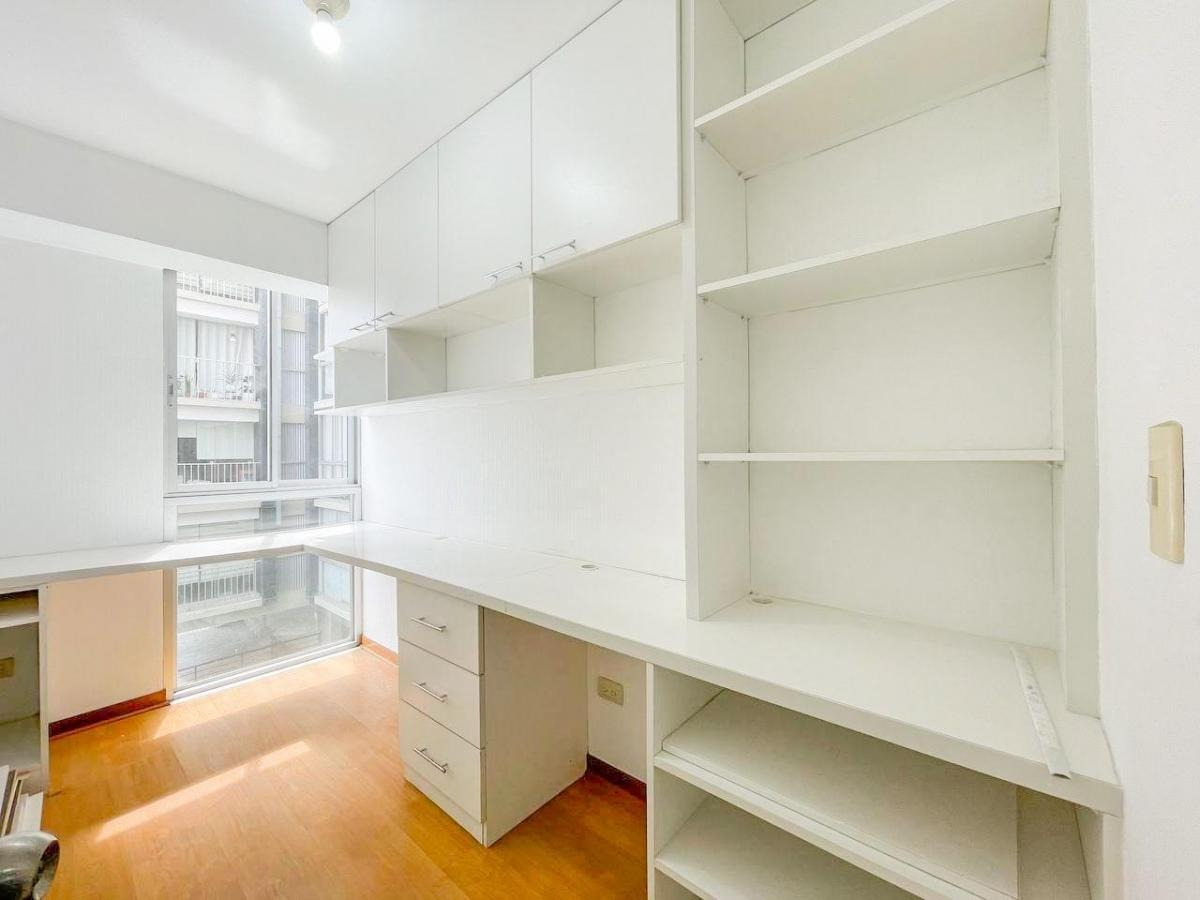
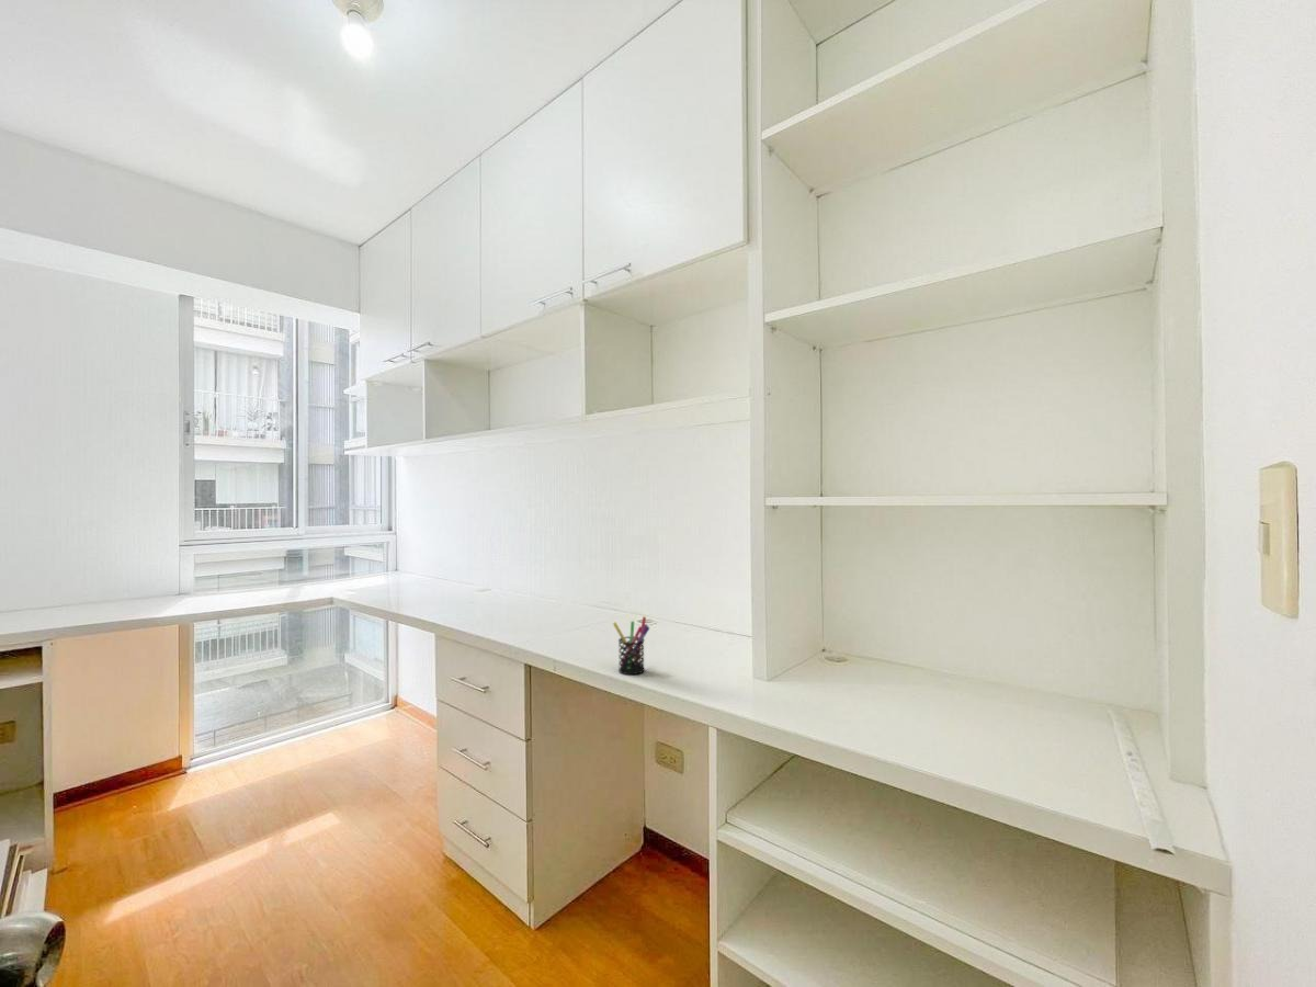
+ pen holder (633, 643)
